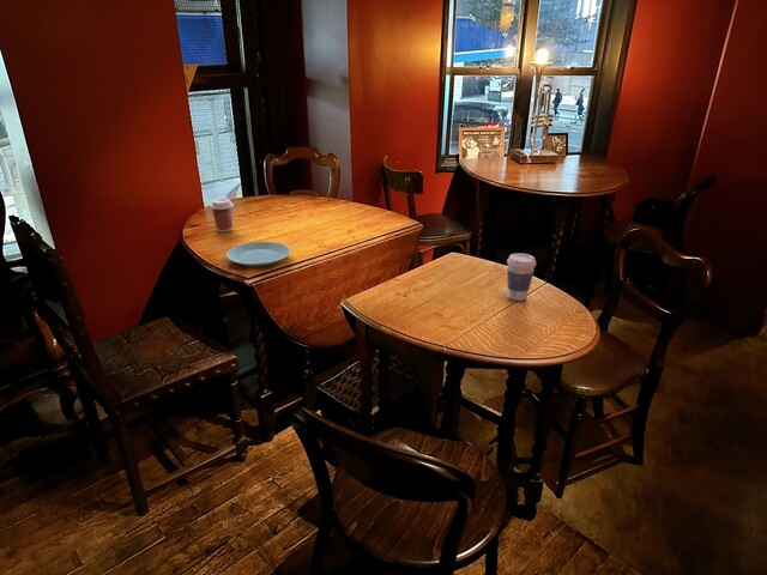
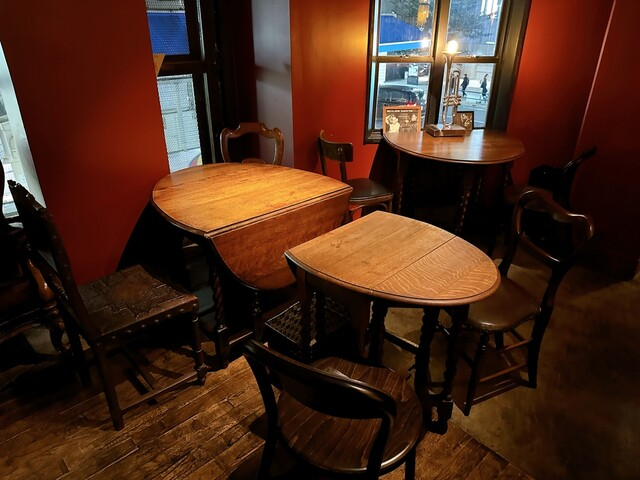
- coffee cup (223, 214)
- plate (259, 255)
- coffee cup (519, 277)
